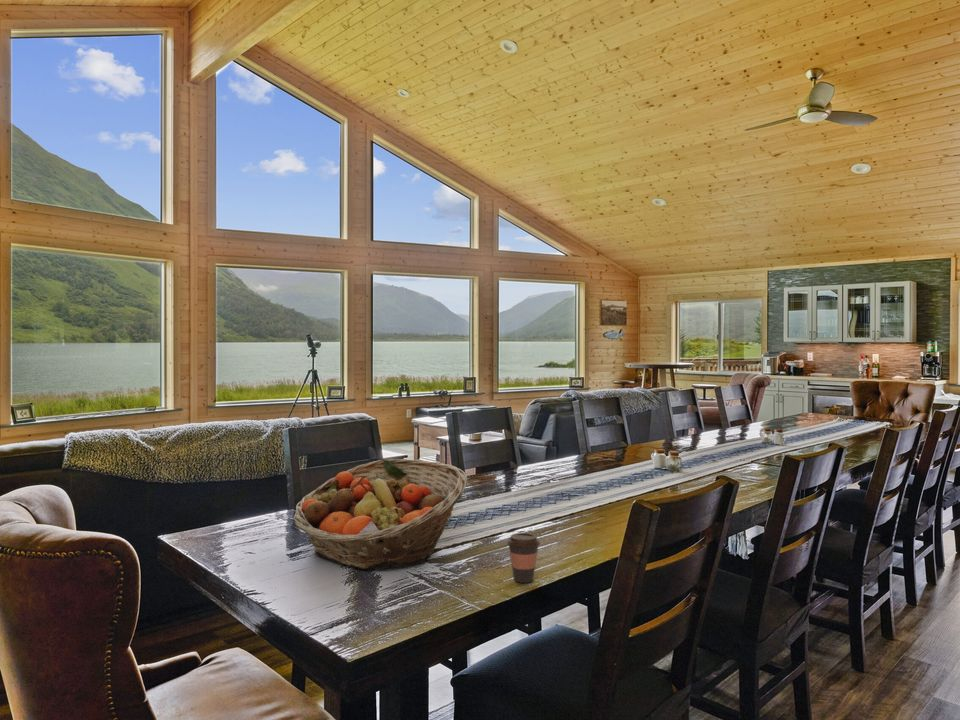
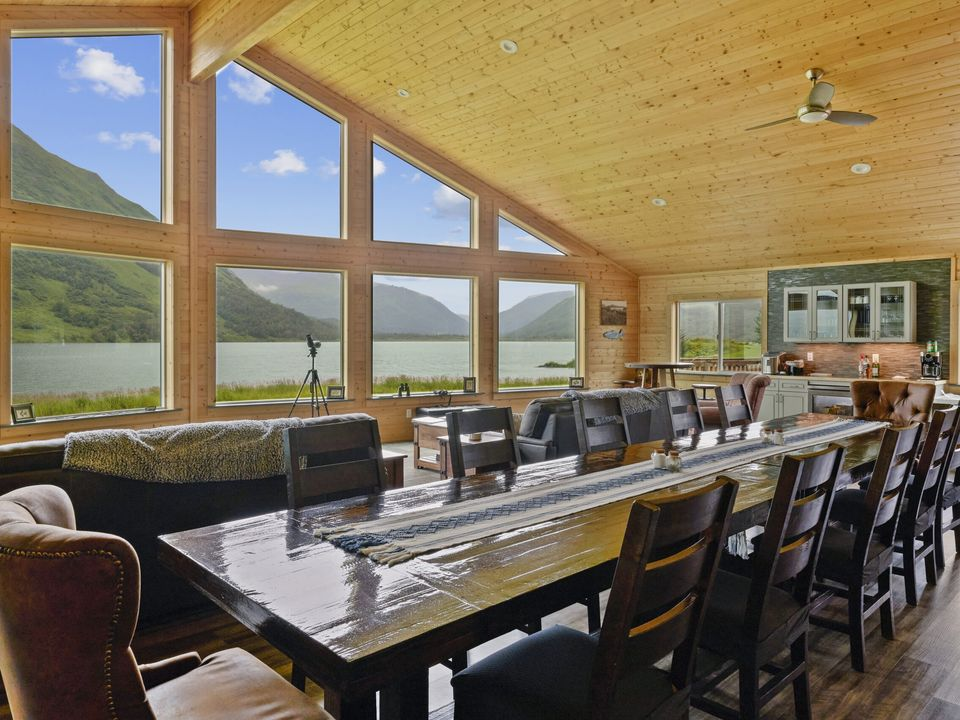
- coffee cup (523, 557)
- fruit basket (380, 508)
